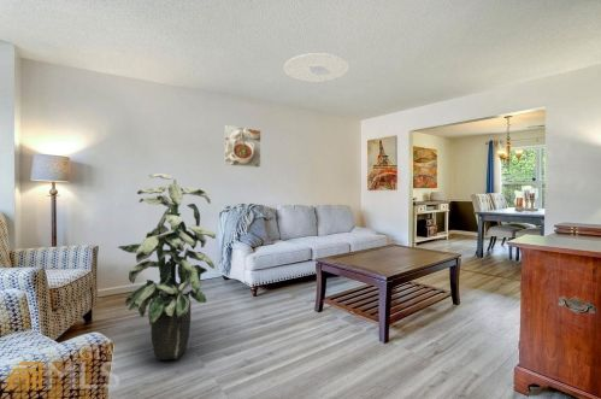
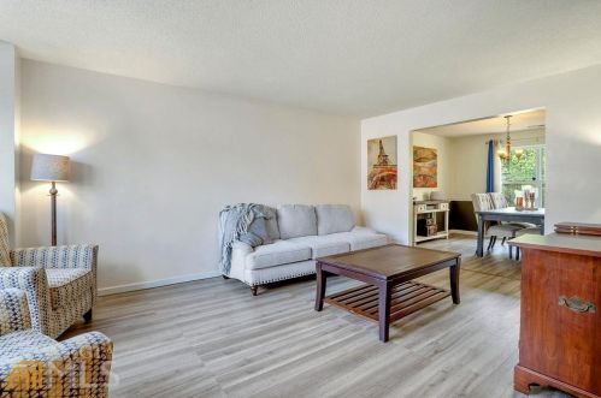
- ceiling light (316, 65)
- indoor plant (167, 263)
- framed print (242, 147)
